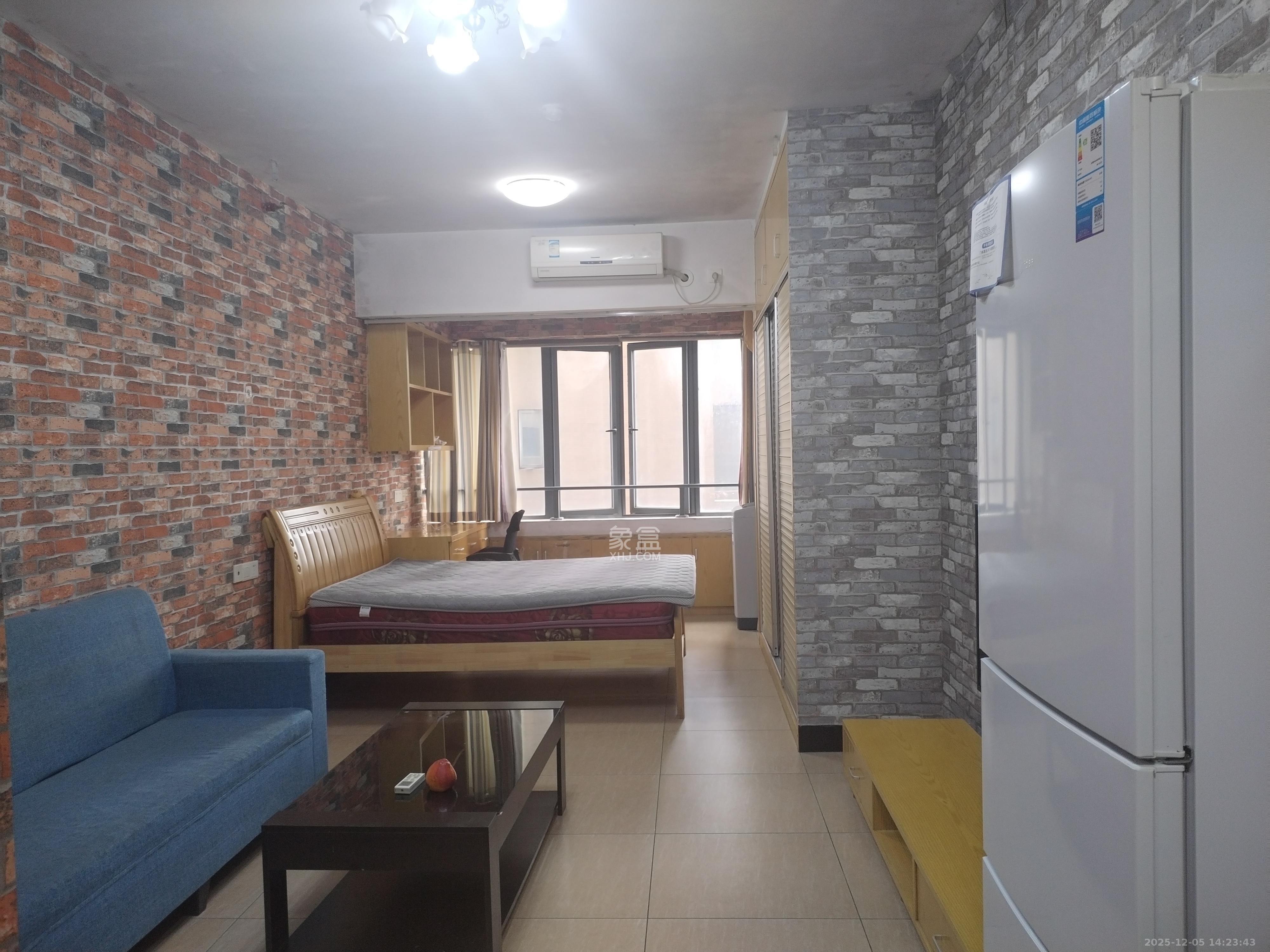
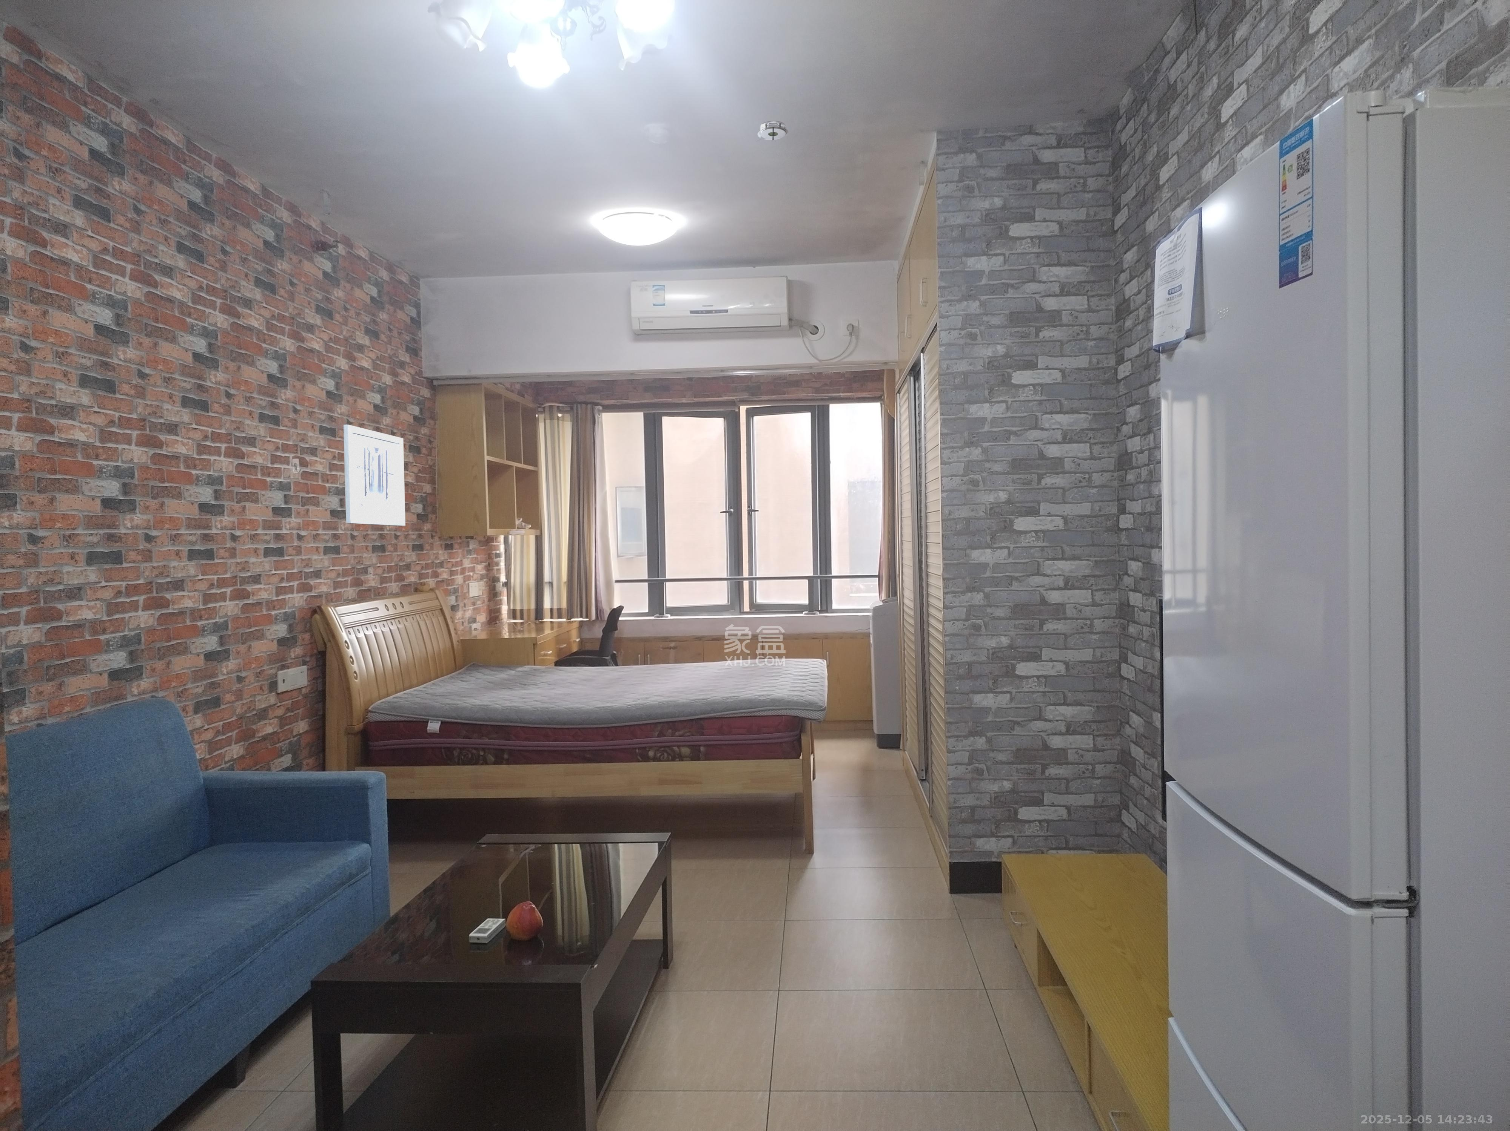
+ smoke detector (772, 131)
+ wall art (377, 478)
